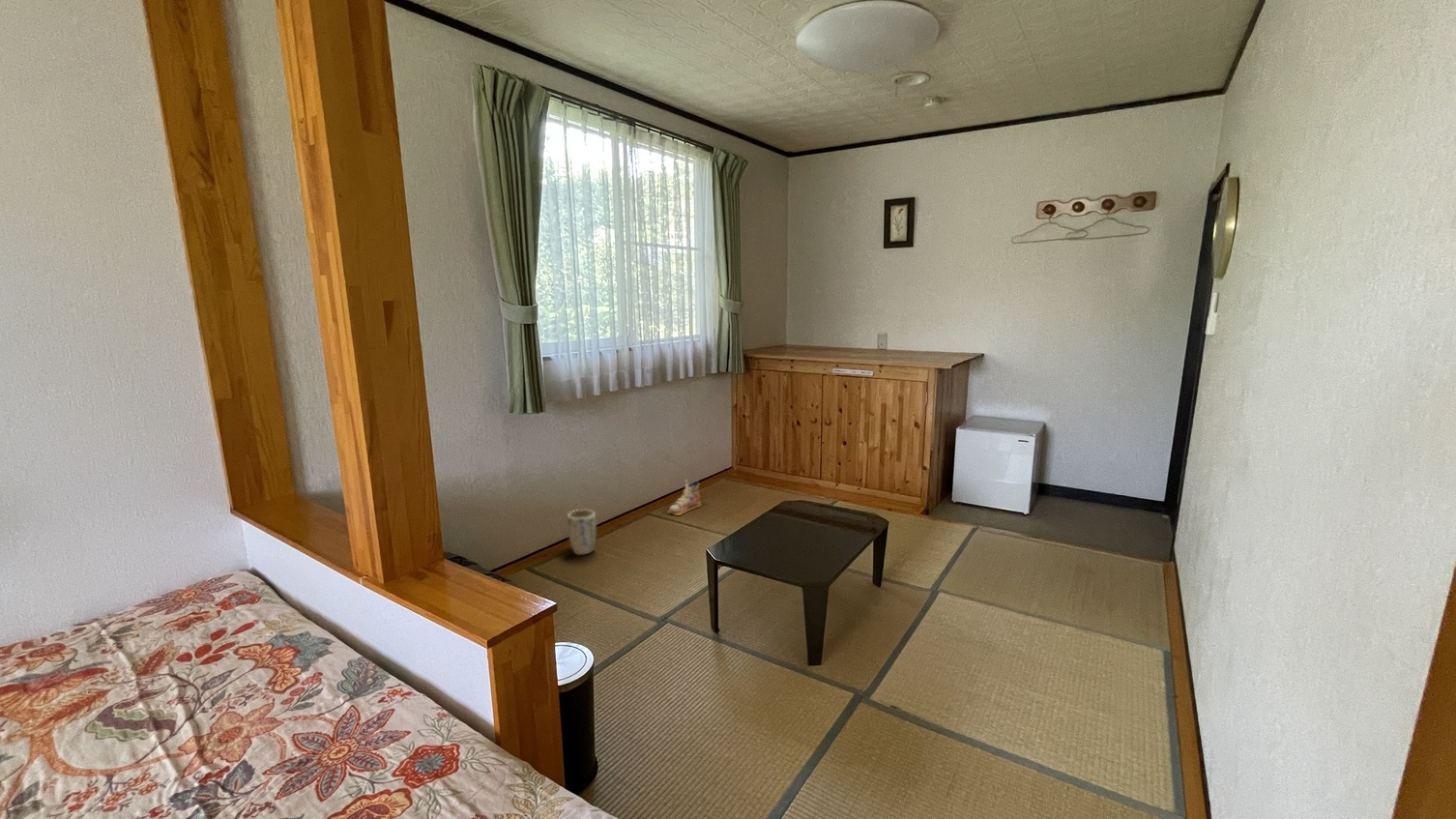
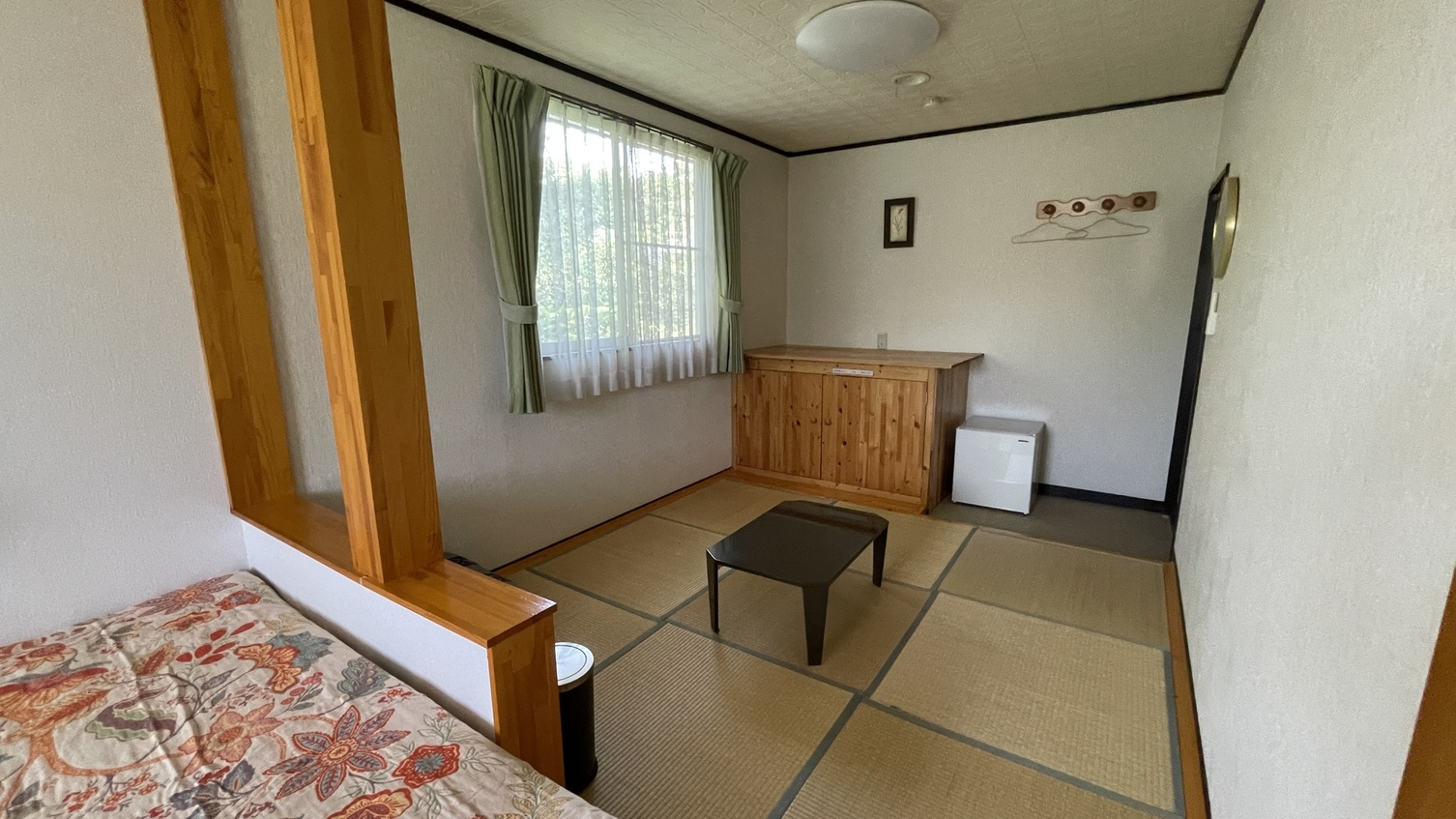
- plant pot (582, 532)
- shoe (684, 495)
